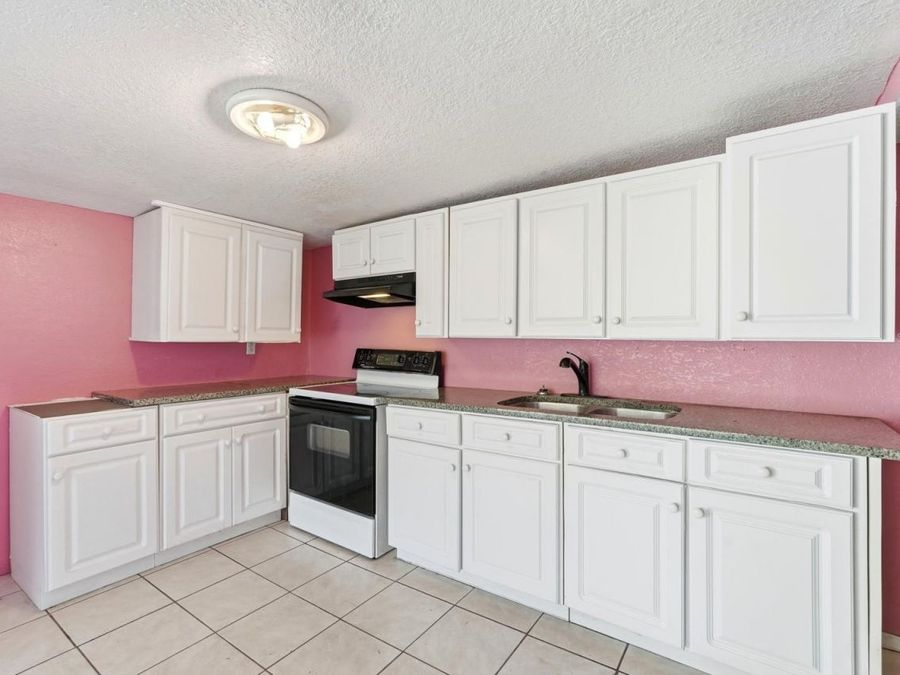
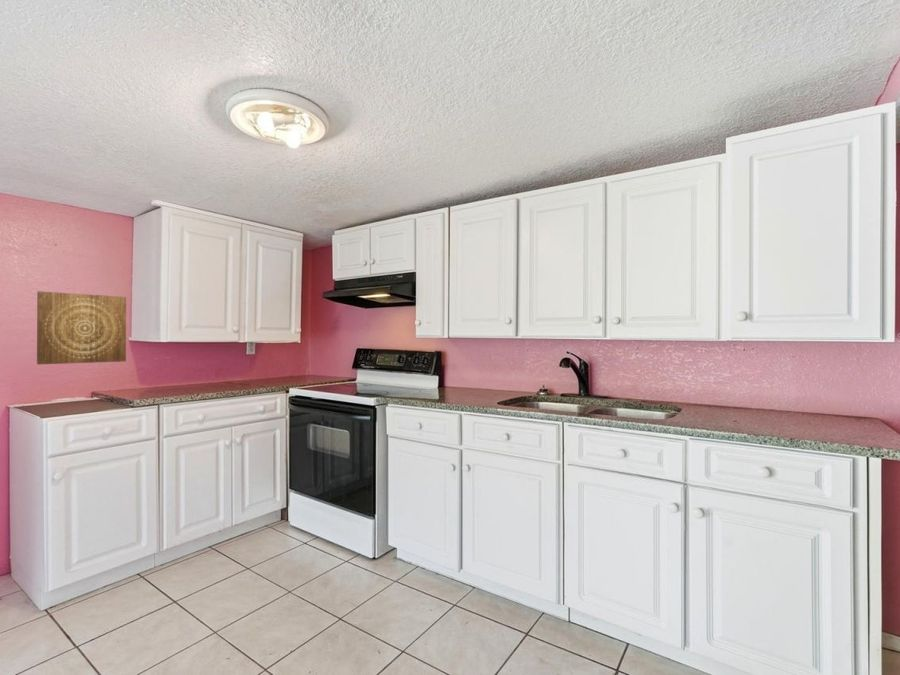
+ wall art (84, 328)
